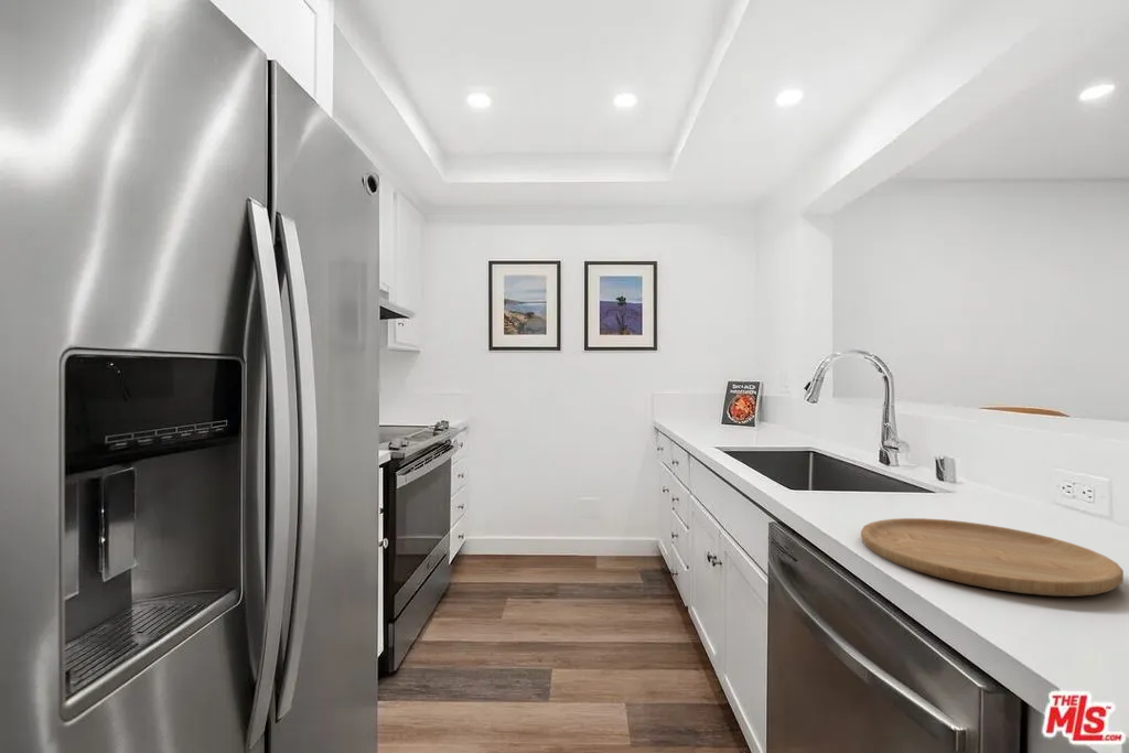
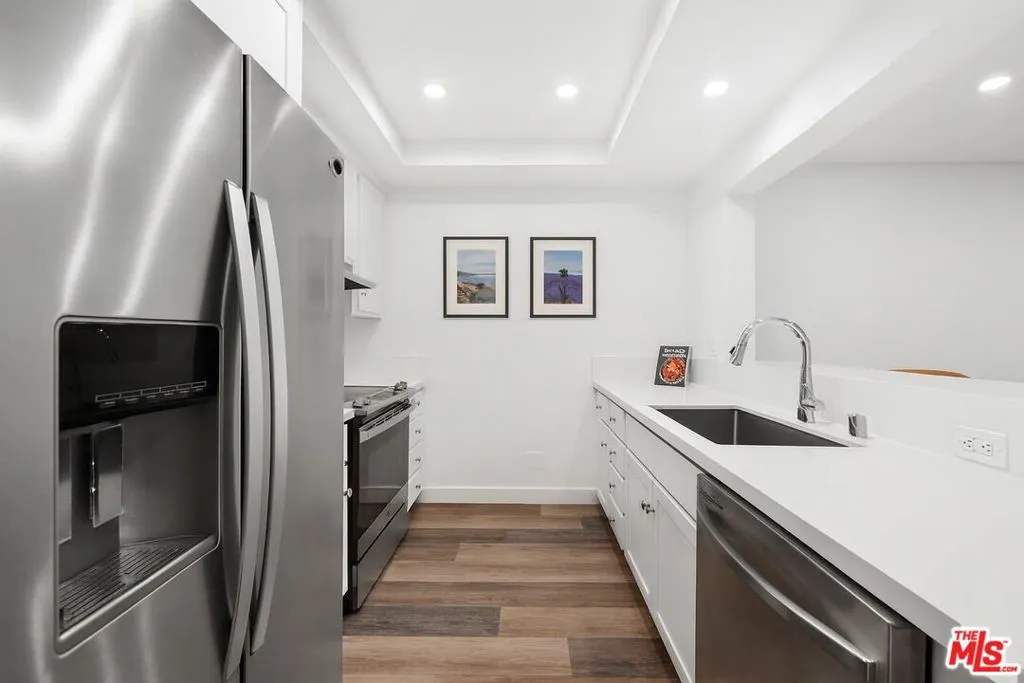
- cutting board (977, 551)
